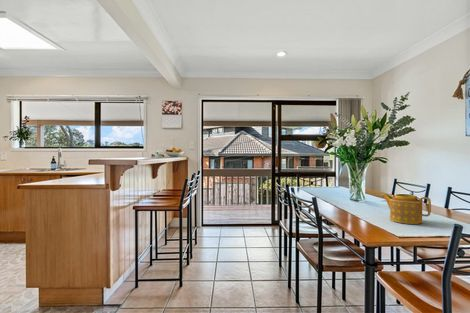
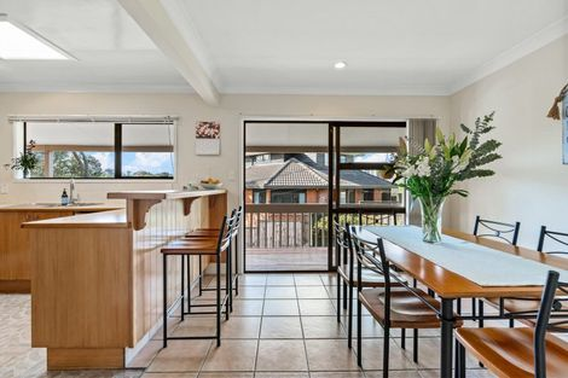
- teapot (404, 207)
